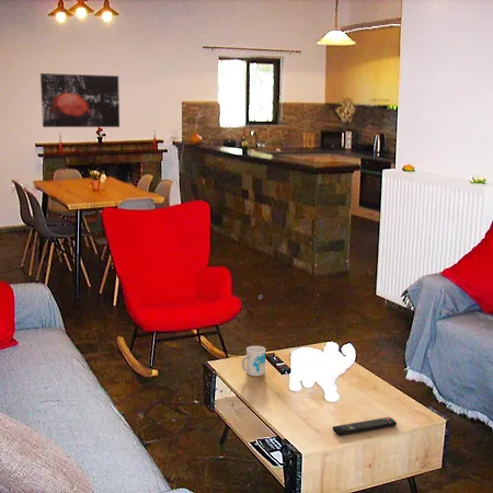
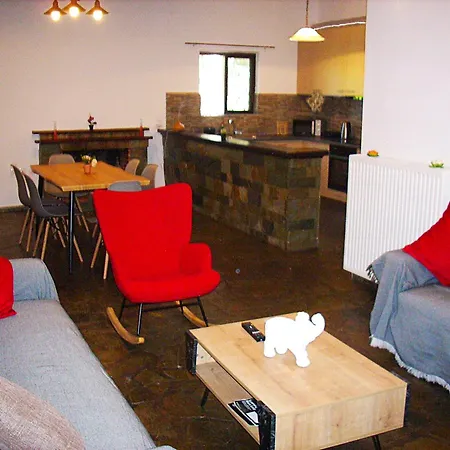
- remote control (365, 426)
- wall art (81, 101)
- mug (252, 362)
